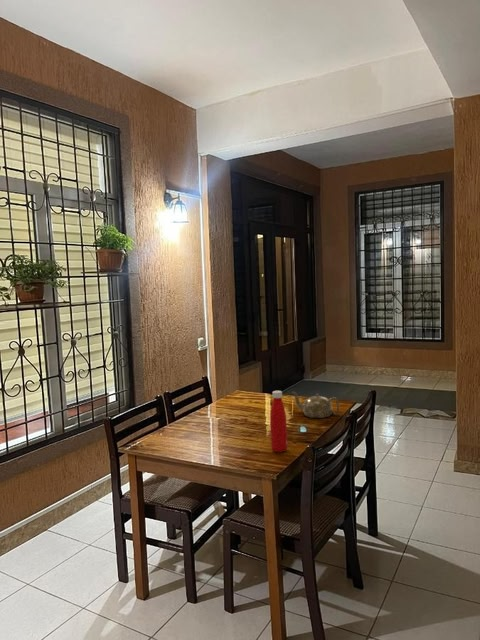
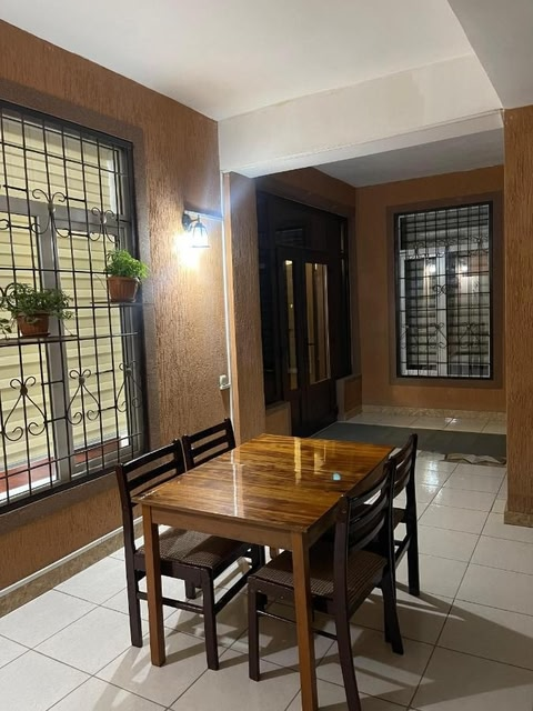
- teapot (315, 403)
- bottle (278, 420)
